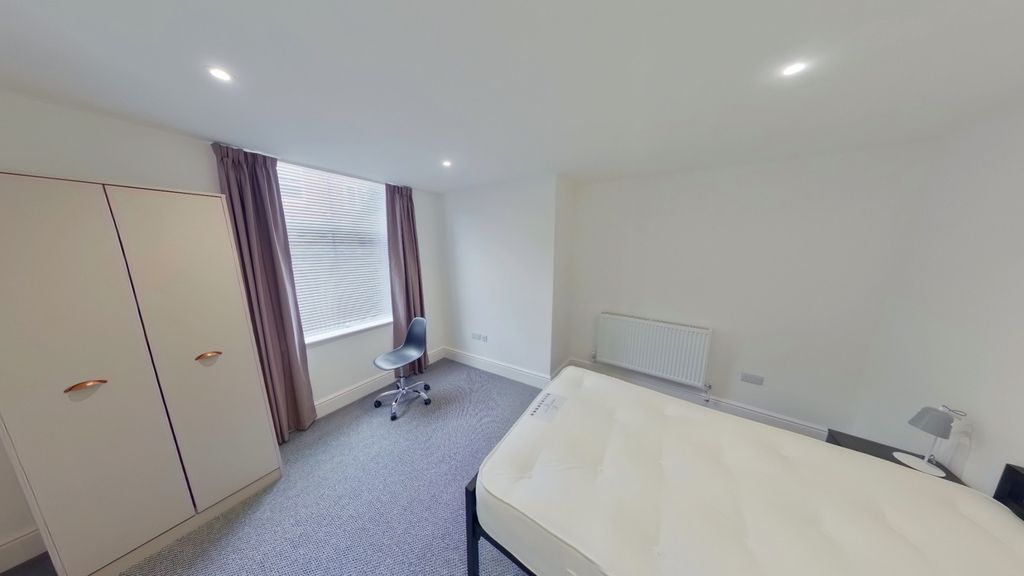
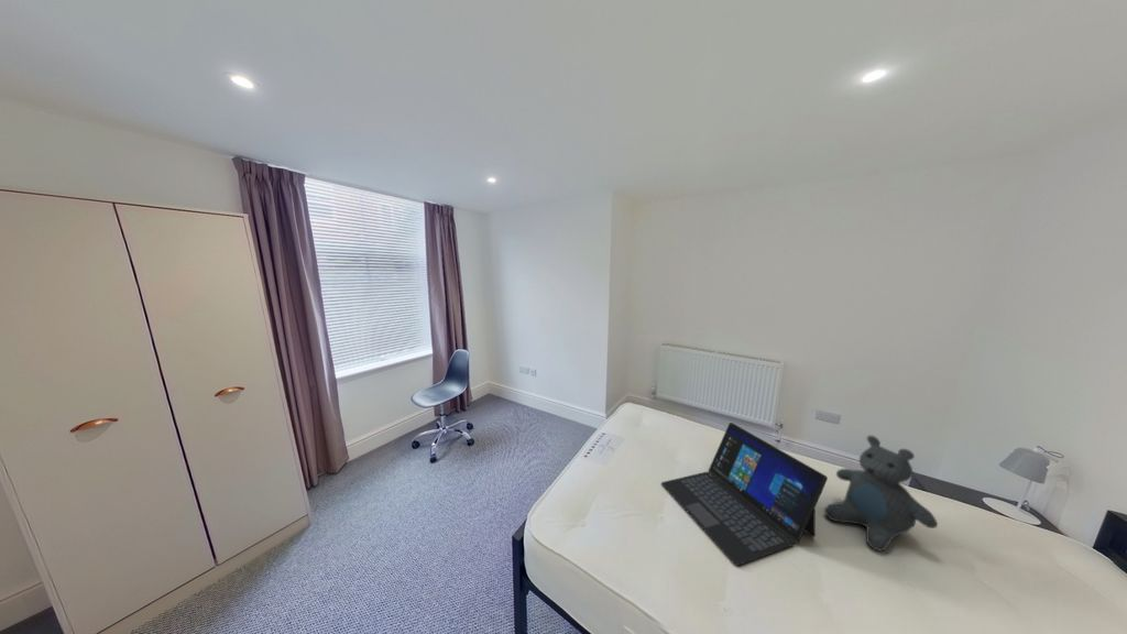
+ teddy bear (874, 487)
+ laptop (733, 480)
